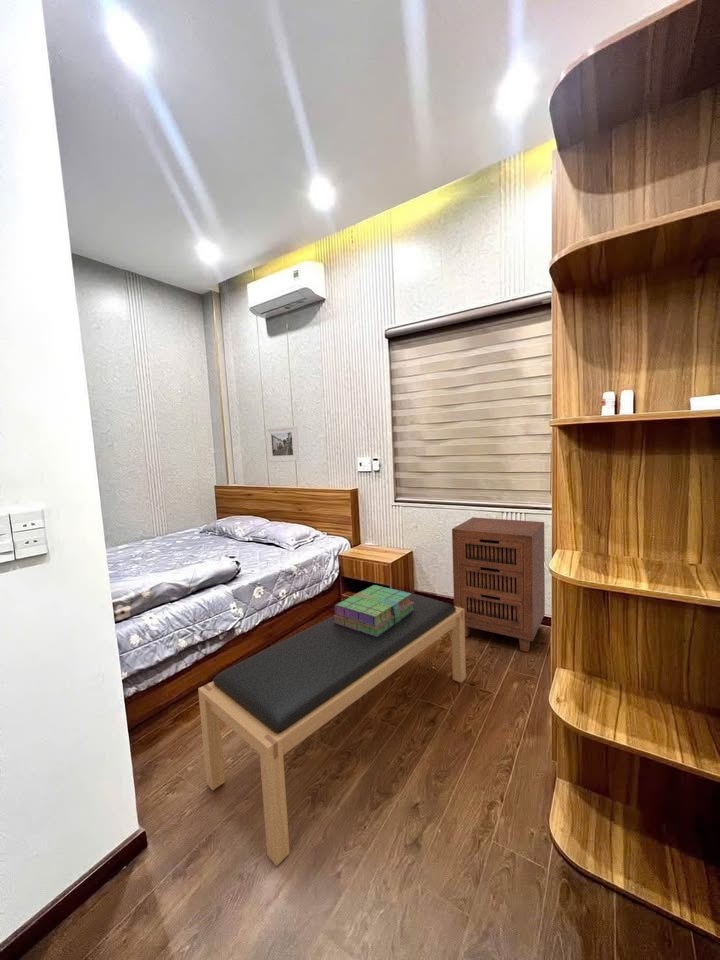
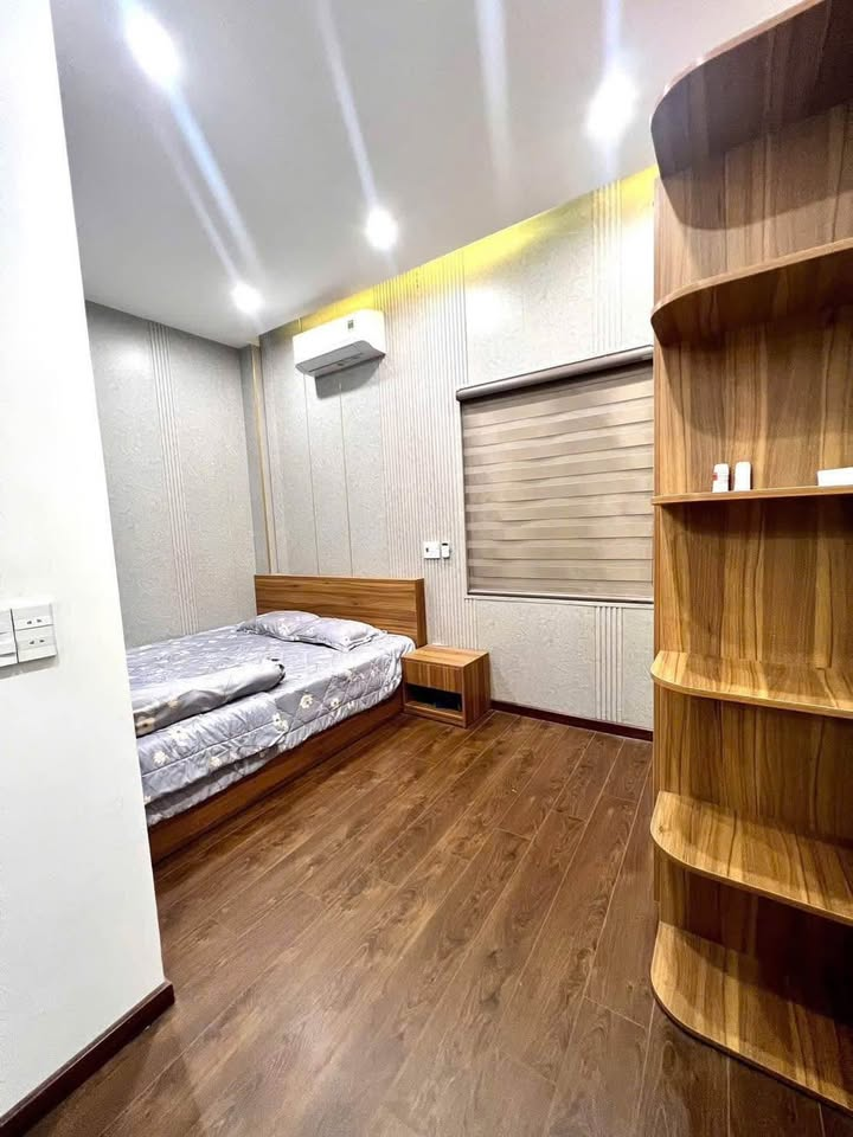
- cabinet (499, 578)
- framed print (282, 444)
- bench (355, 677)
- stack of books (374, 607)
